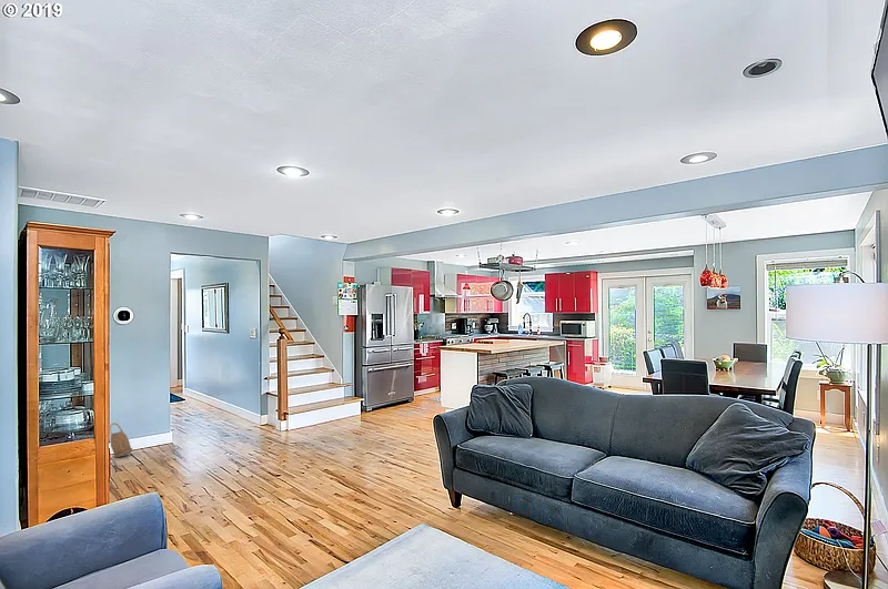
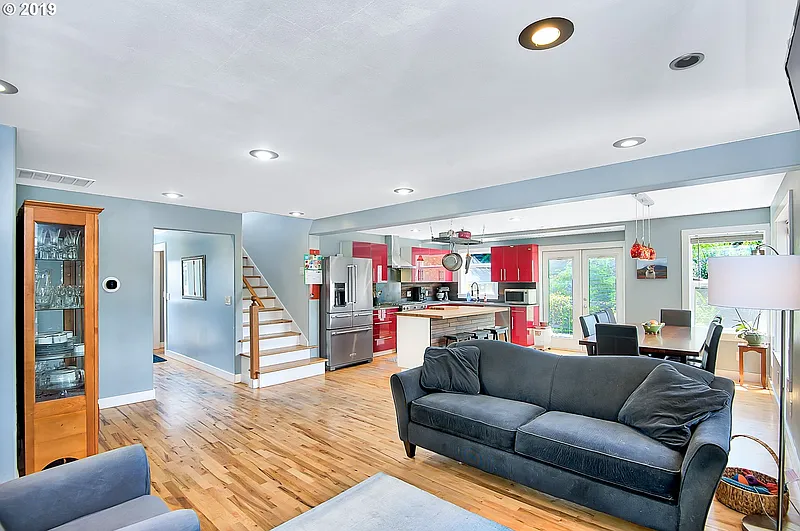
- basket (121, 439)
